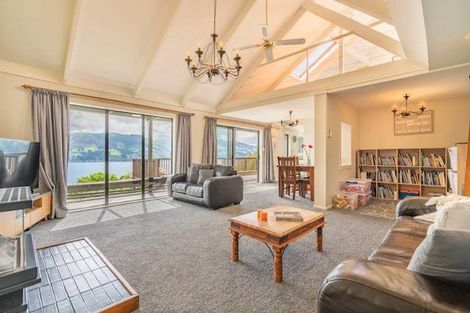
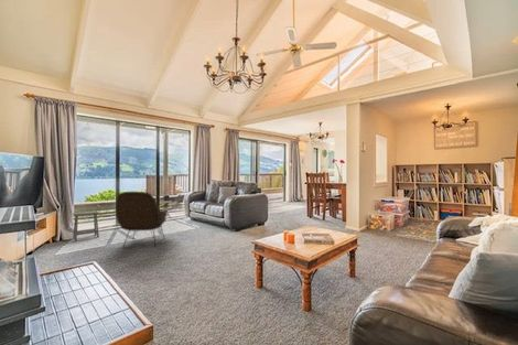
+ lounge chair (141, 216)
+ footstool (86, 230)
